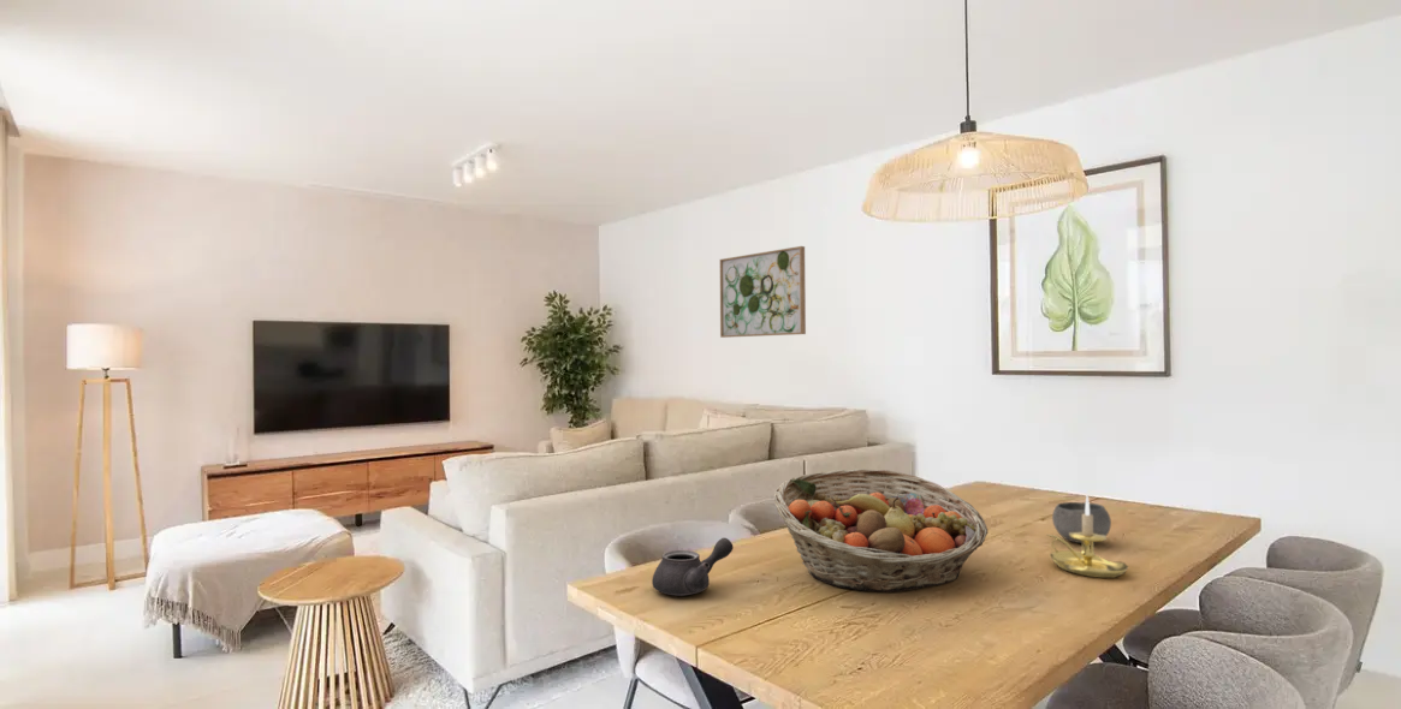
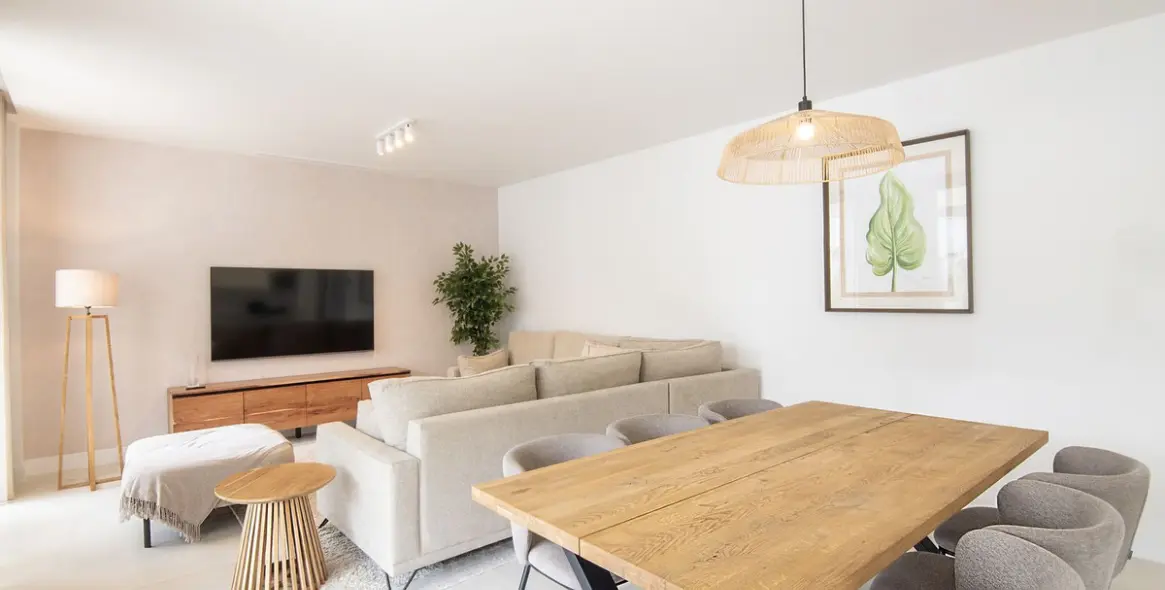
- candle holder (1082, 530)
- teapot (696, 565)
- wall art (759, 294)
- bowl (1081, 523)
- fruit basket (878, 525)
